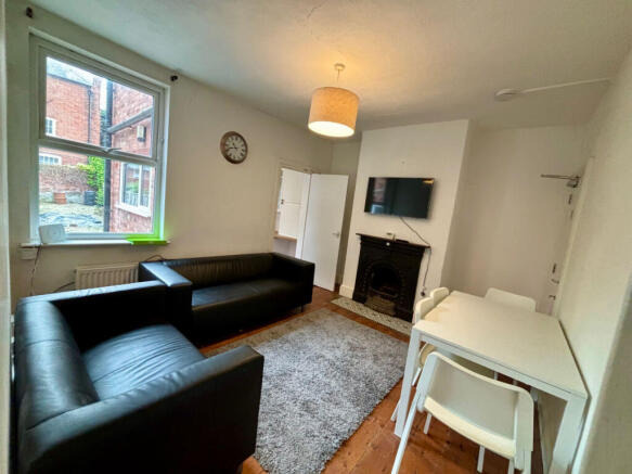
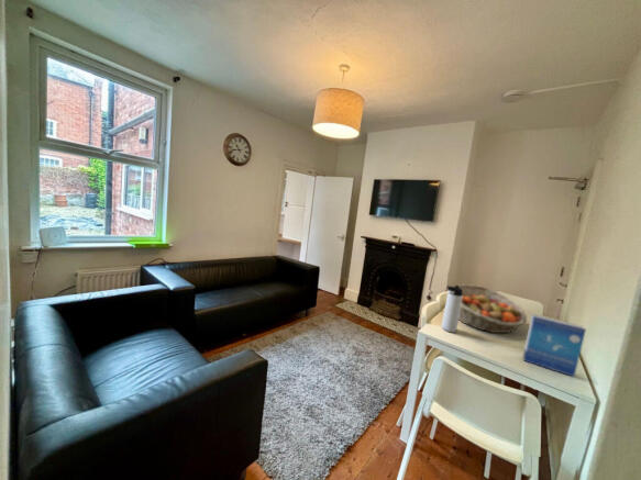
+ thermos bottle (451, 308)
+ fruit basket (485, 308)
+ book (552, 344)
